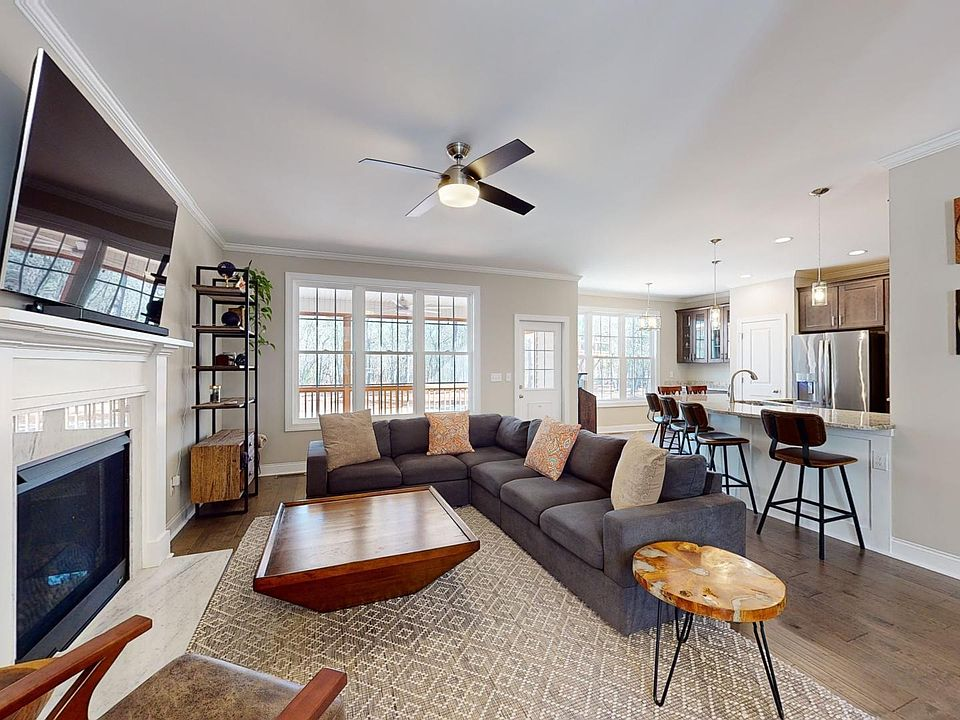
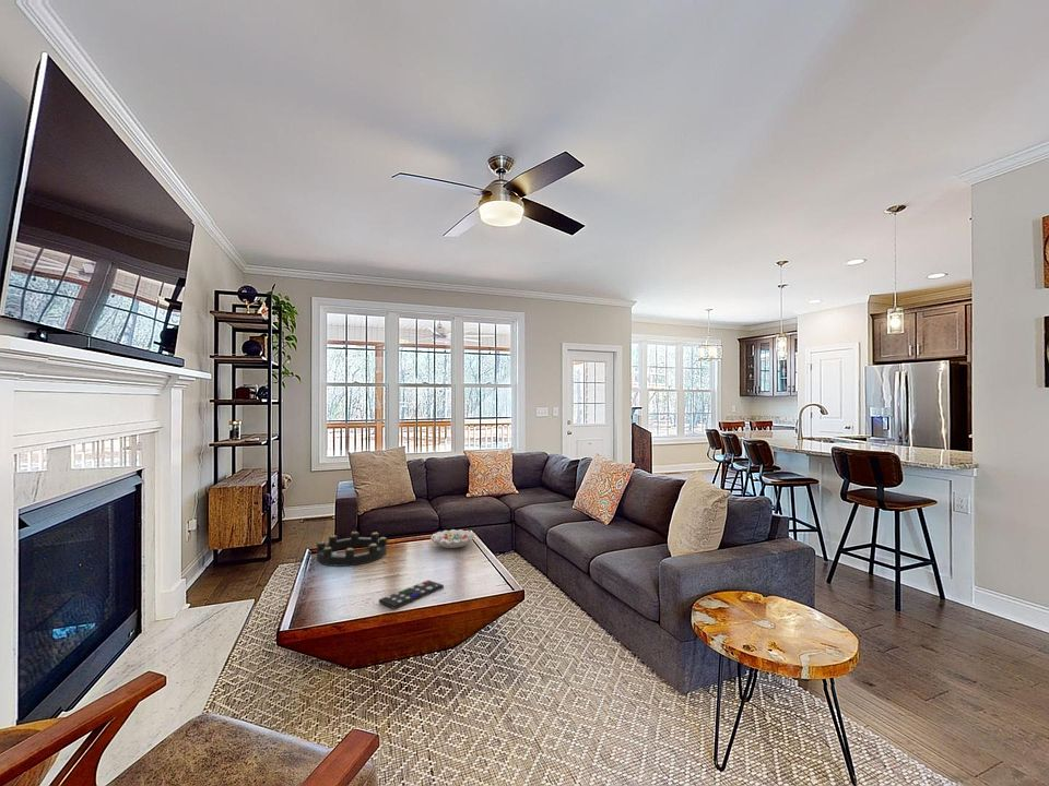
+ candle holder (352, 546)
+ remote control (412, 593)
+ decorative bowl (452, 539)
